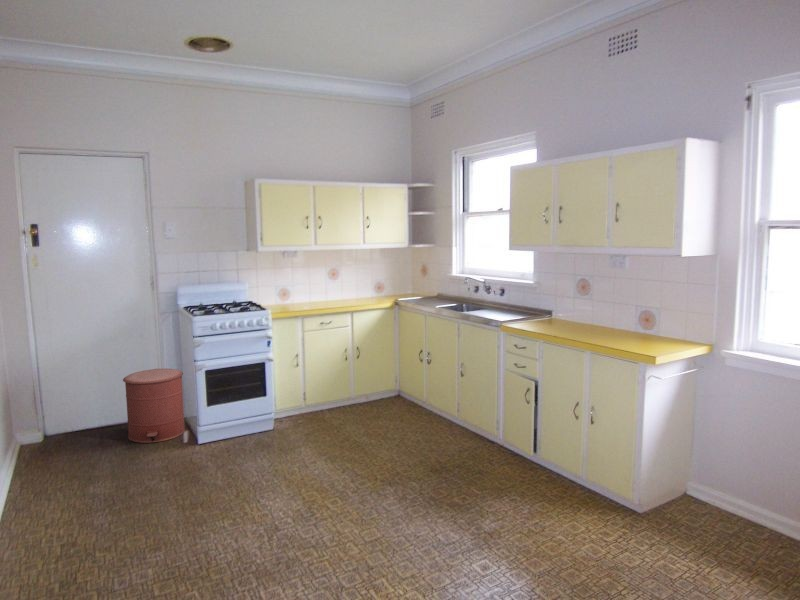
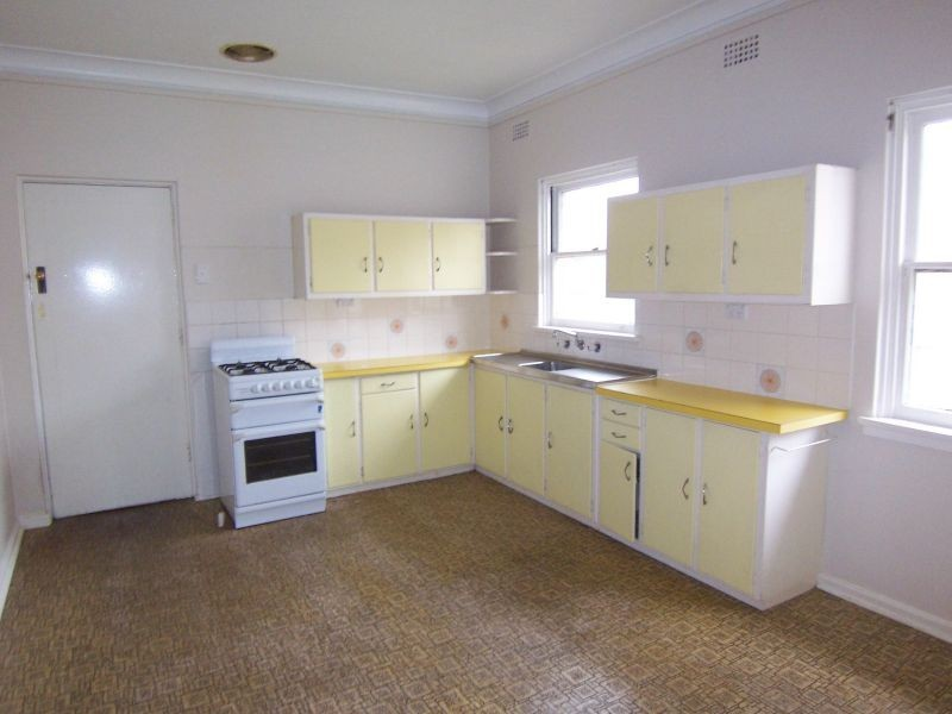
- trash can (155, 404)
